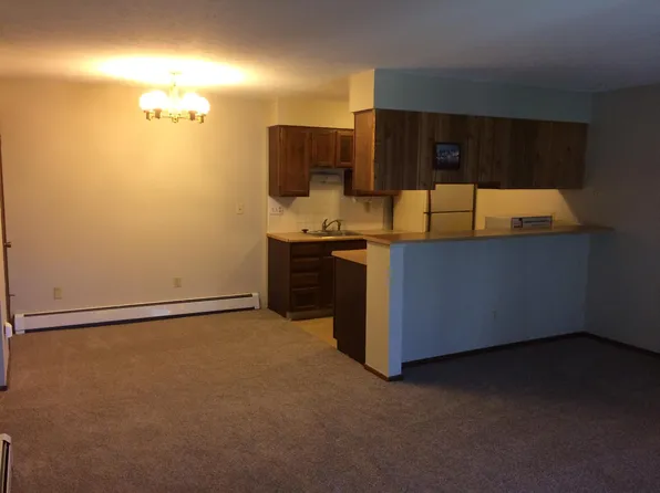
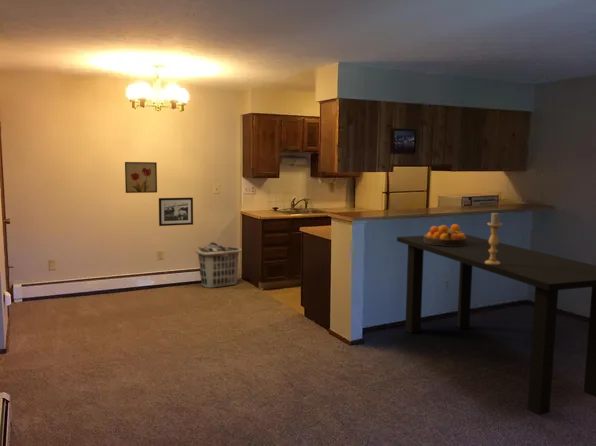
+ wall art (141, 177)
+ picture frame (176, 211)
+ dining table (470, 304)
+ fruit bowl (445, 233)
+ clothes hamper (218, 263)
+ candle holder (494, 236)
